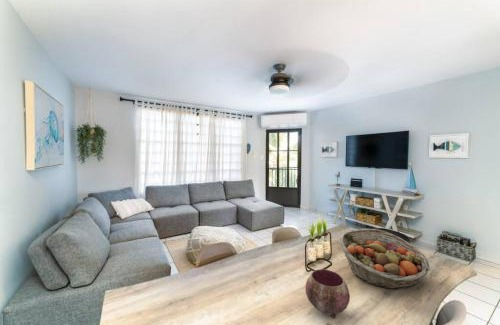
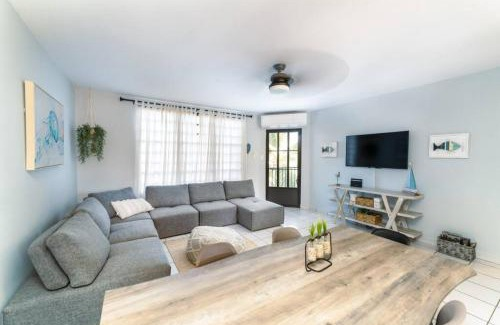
- bowl (326, 293)
- fruit basket (380, 256)
